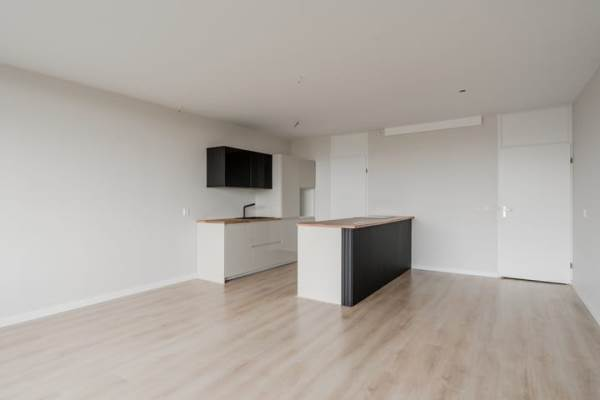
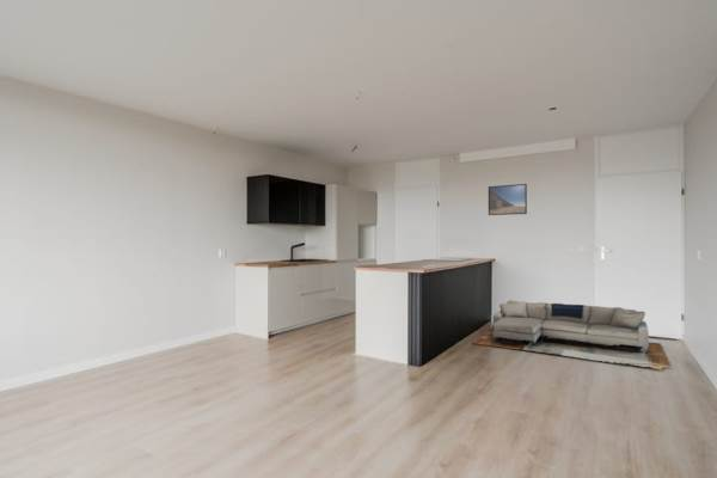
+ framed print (507, 200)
+ sofa (565, 325)
